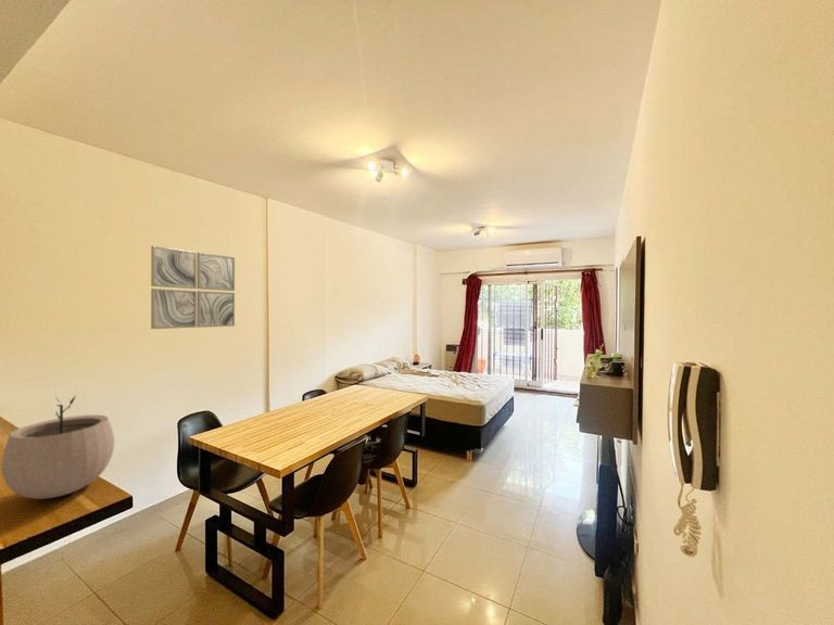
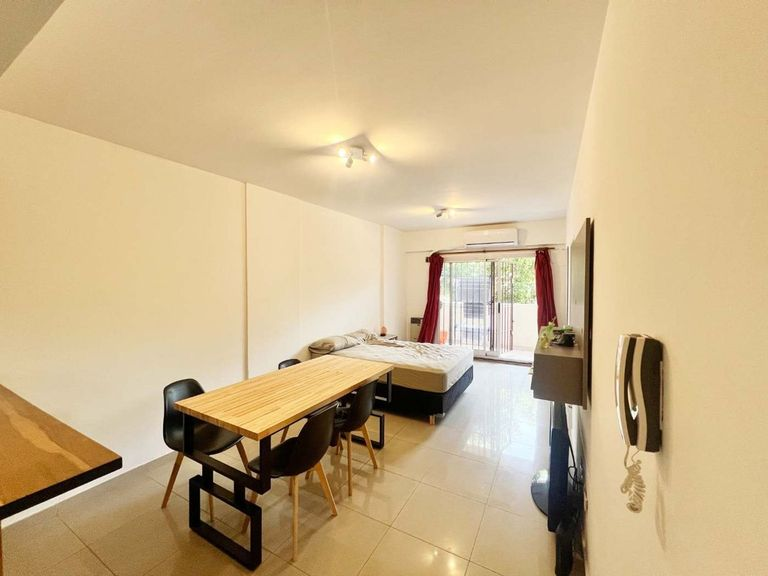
- plant pot (62, 443)
- wall art (195, 291)
